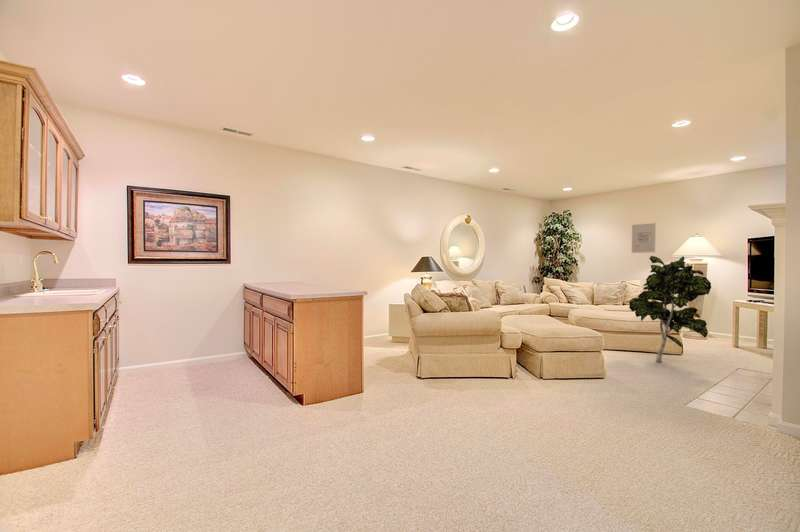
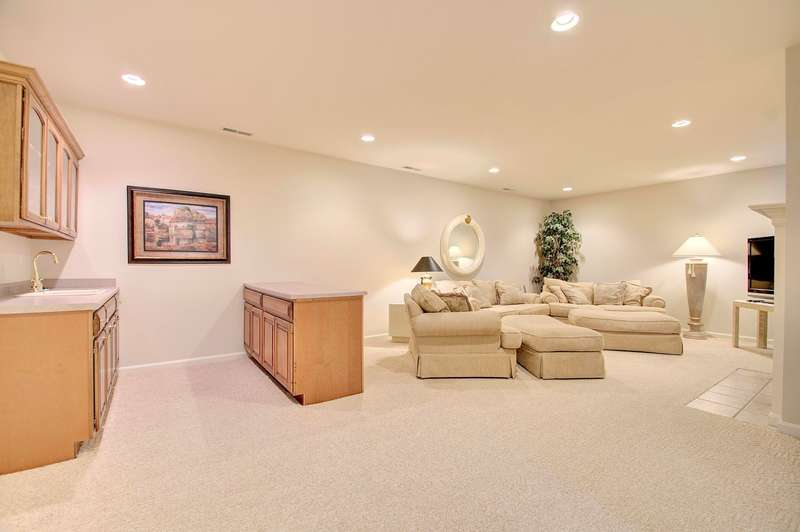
- wall art (643, 238)
- indoor plant (665, 308)
